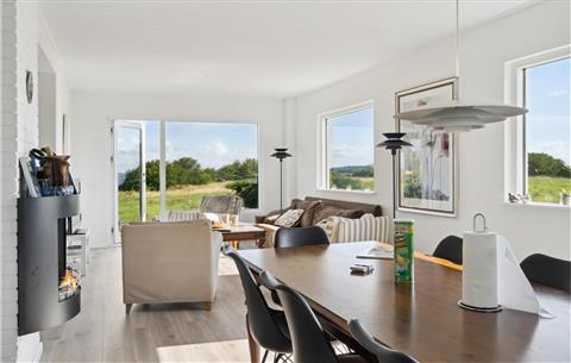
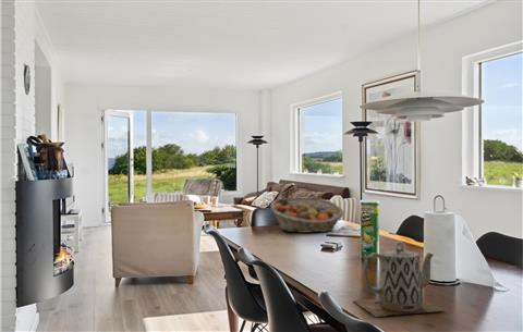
+ teapot (397, 273)
+ fruit basket (306, 213)
